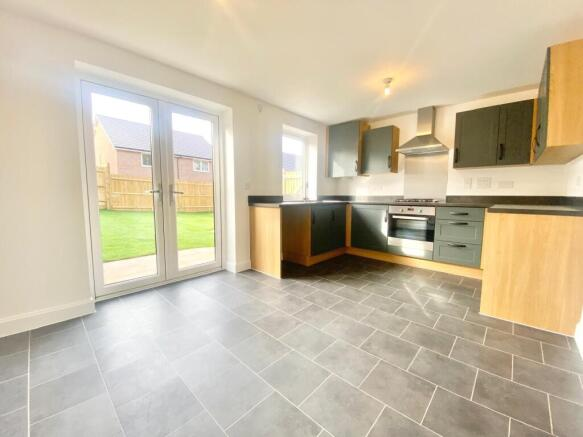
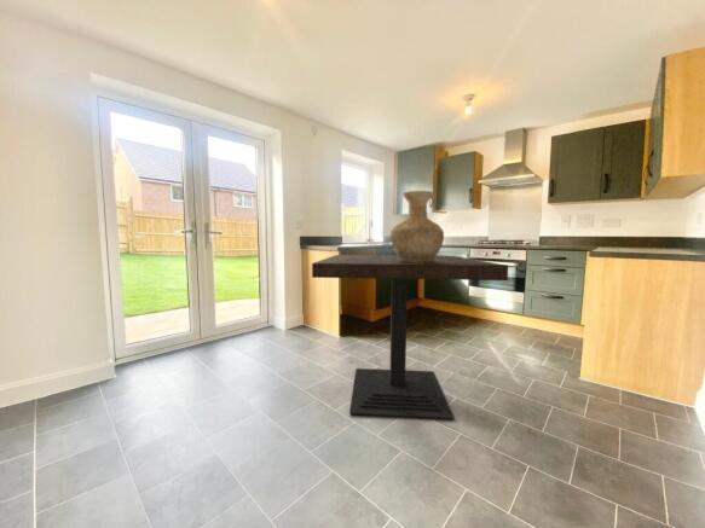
+ vase (417, 227)
+ dining table (398, 325)
